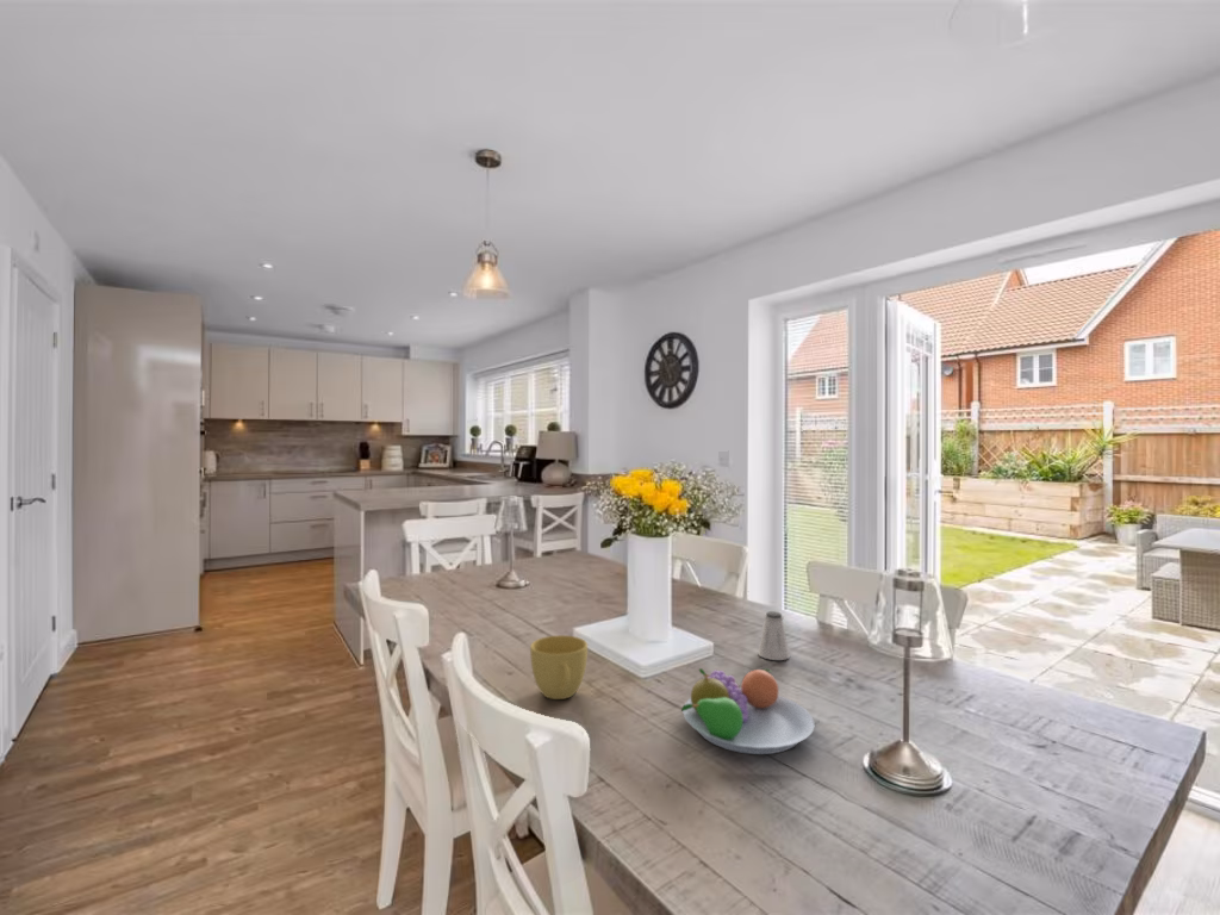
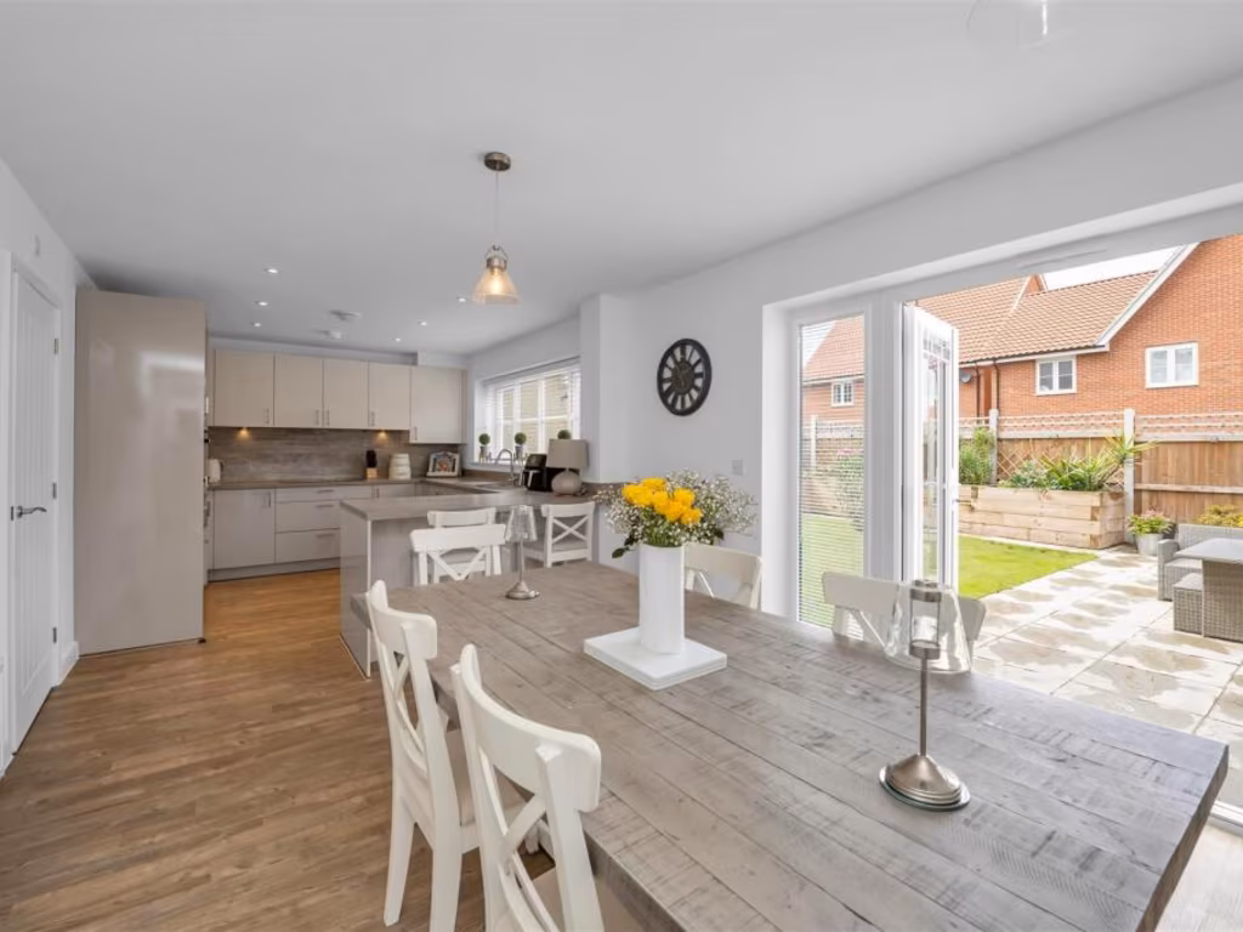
- cup (560, 671)
- fruit bowl (741, 702)
- saltshaker (773, 634)
